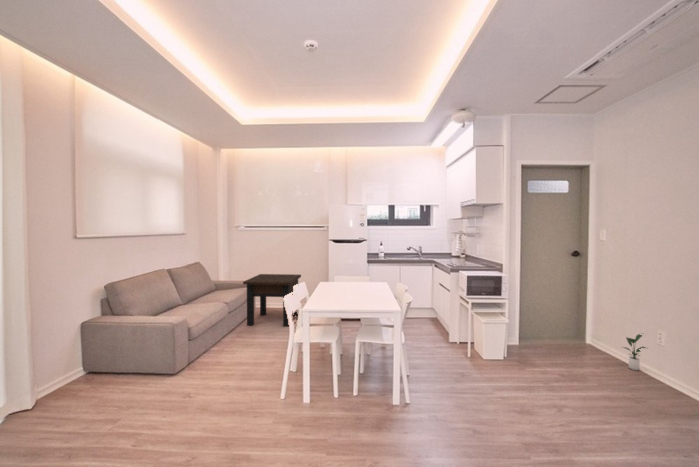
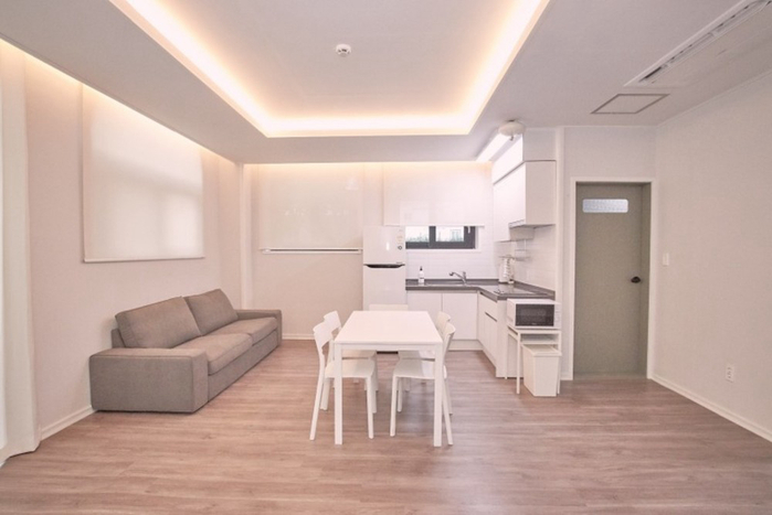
- potted plant (634, 350)
- side table (274, 296)
